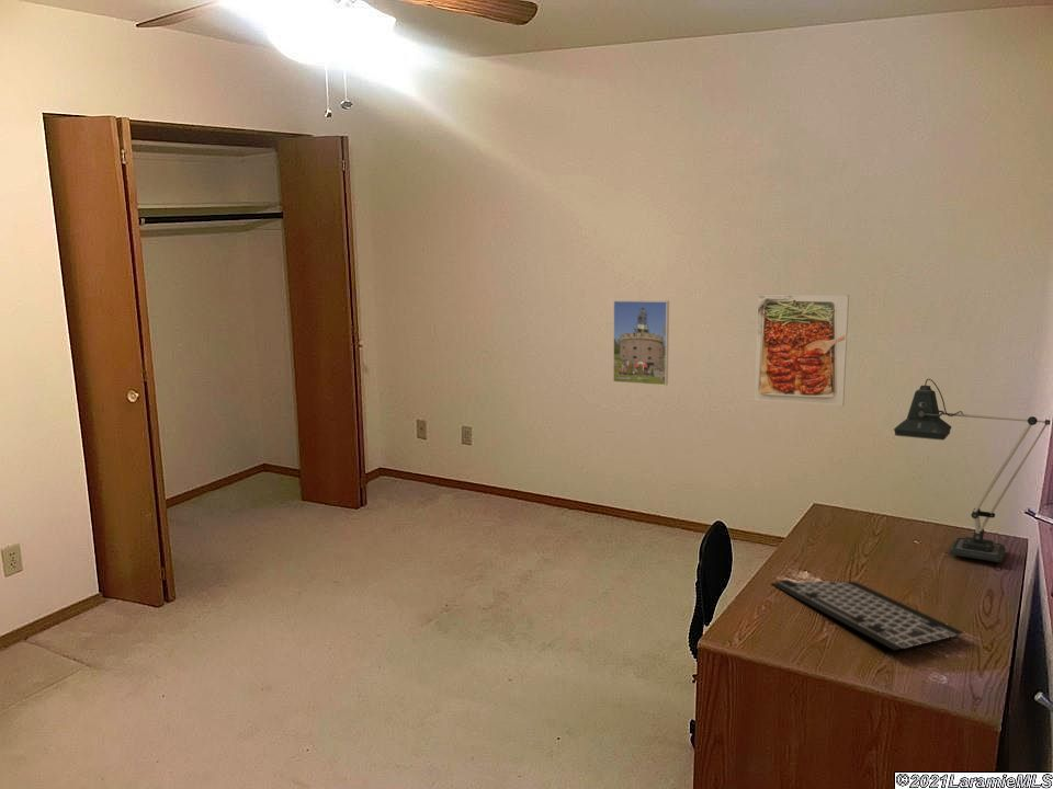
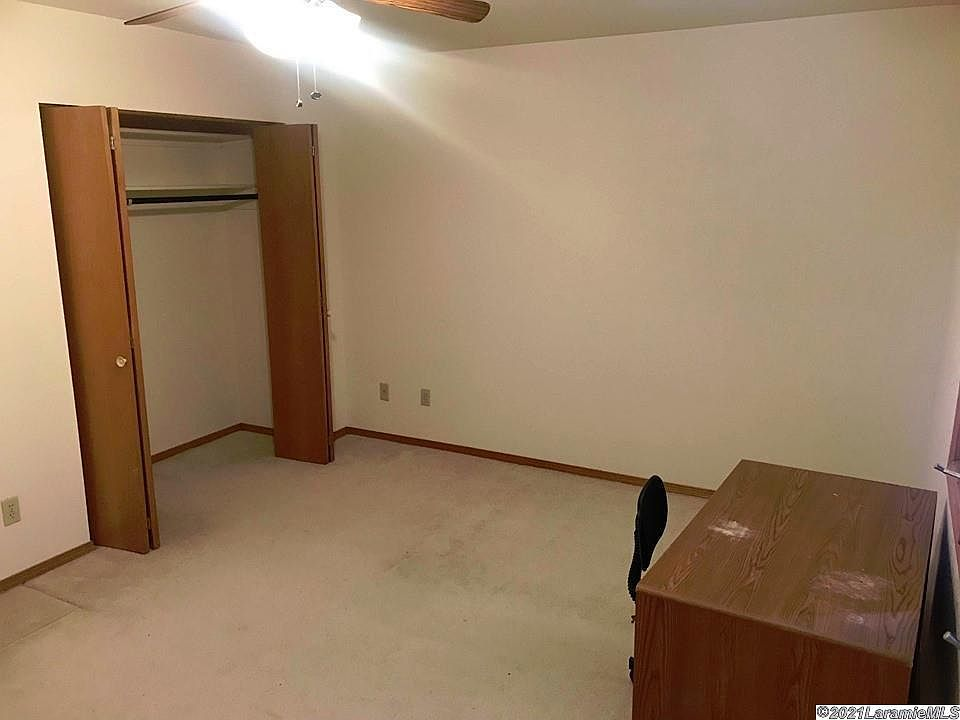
- keyboard (860, 607)
- desk lamp (992, 481)
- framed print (800, 348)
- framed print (639, 342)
